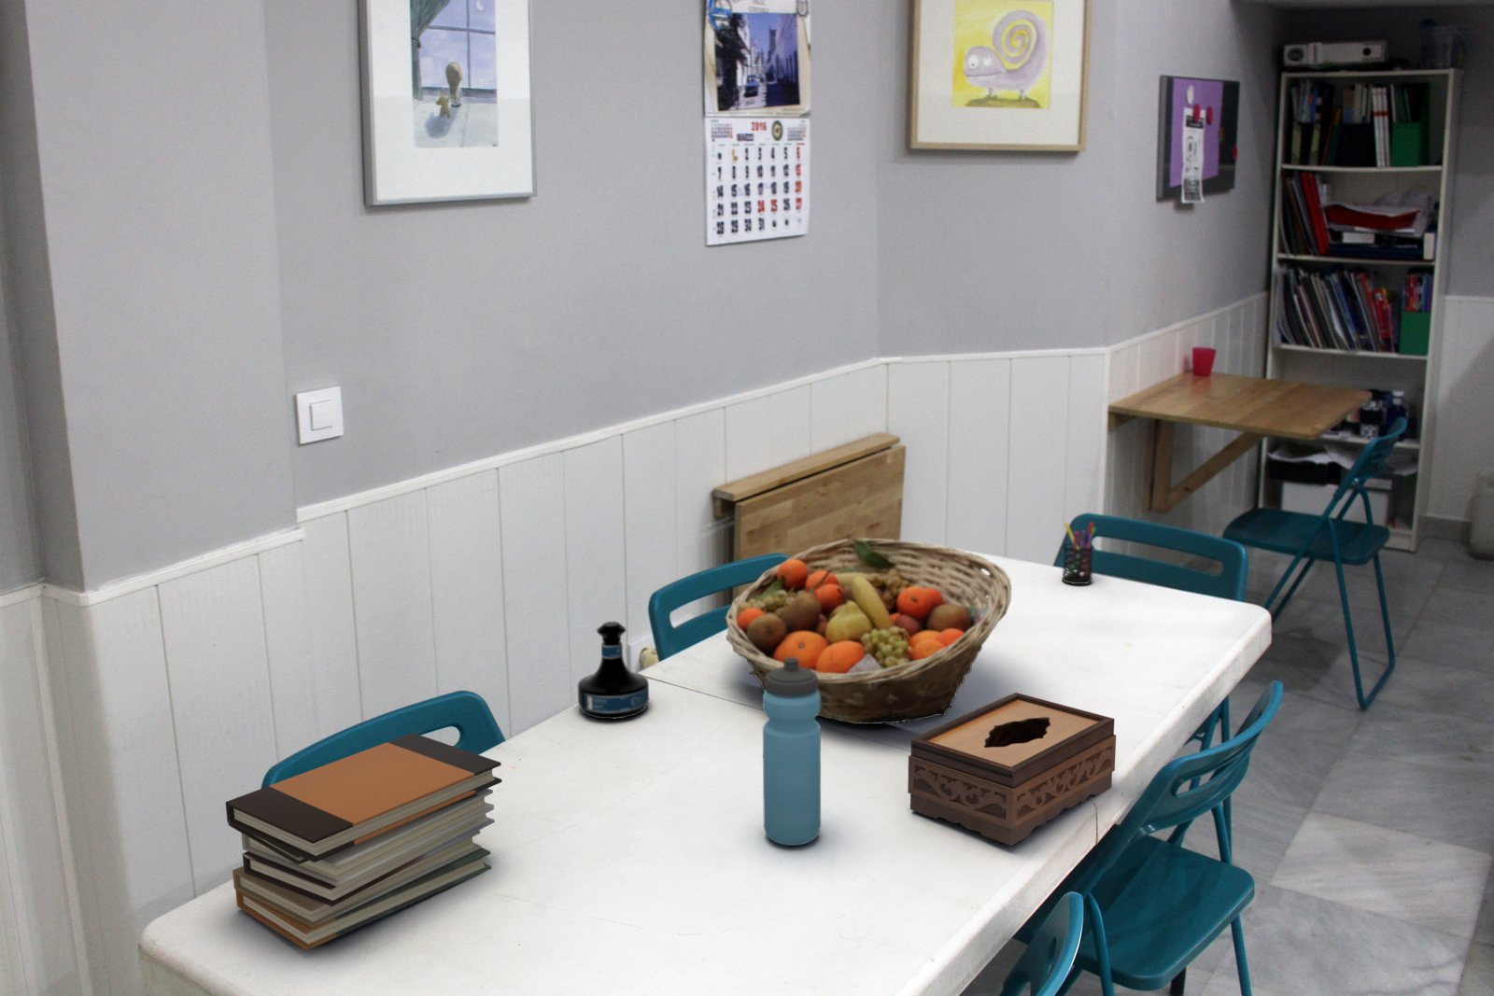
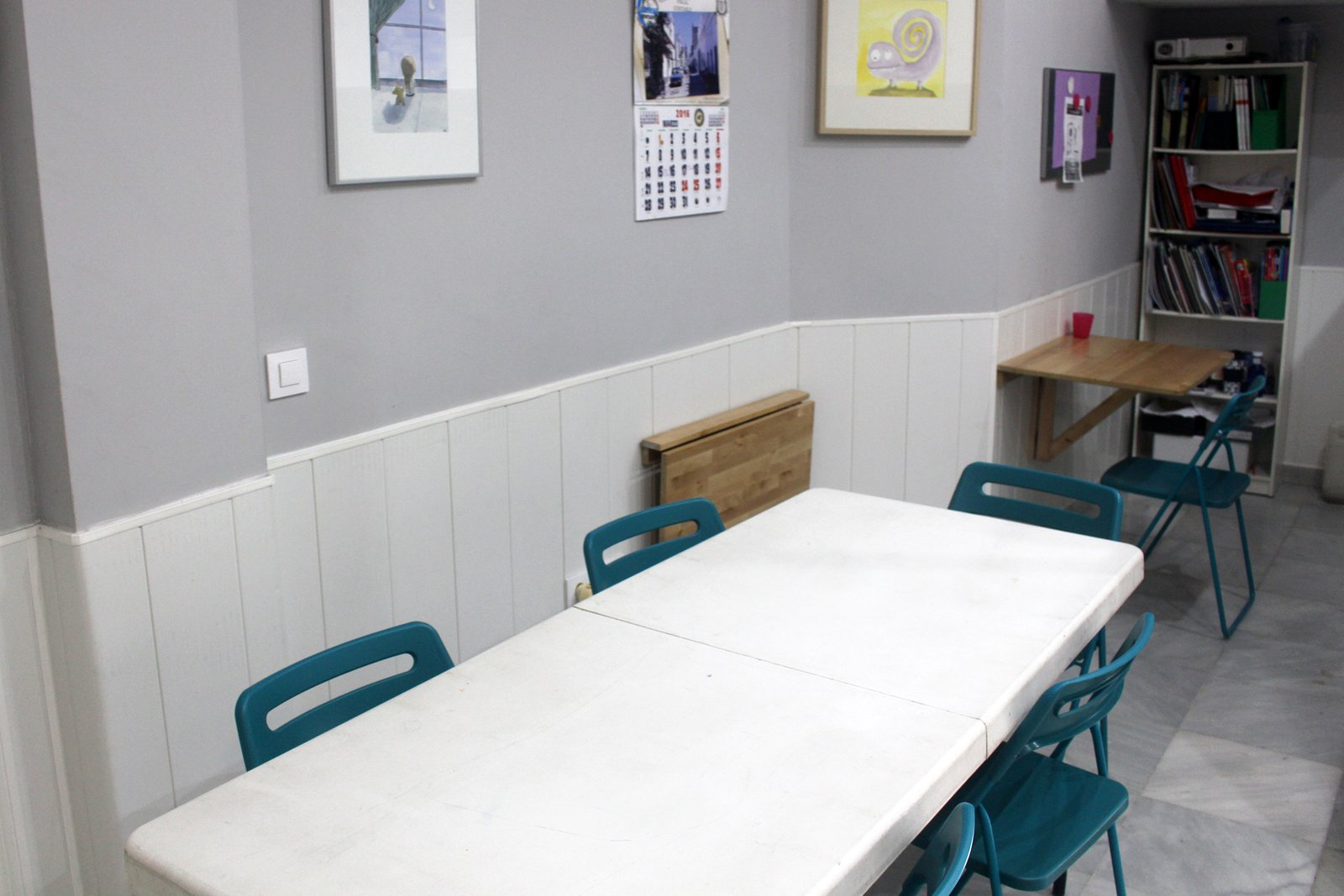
- book stack (370, 834)
- water bottle (790, 748)
- tissue box (1013, 764)
- fruit basket (864, 626)
- pen holder (1082, 550)
- tequila bottle (612, 666)
